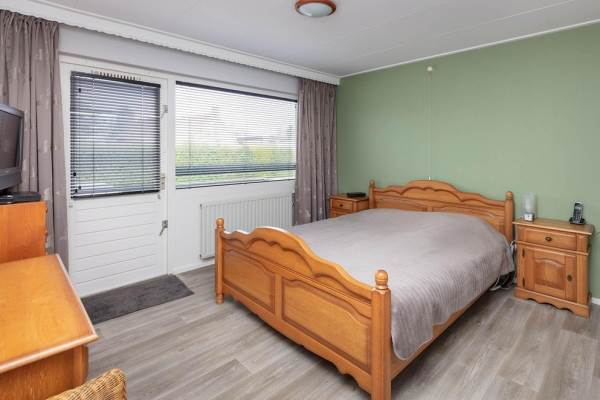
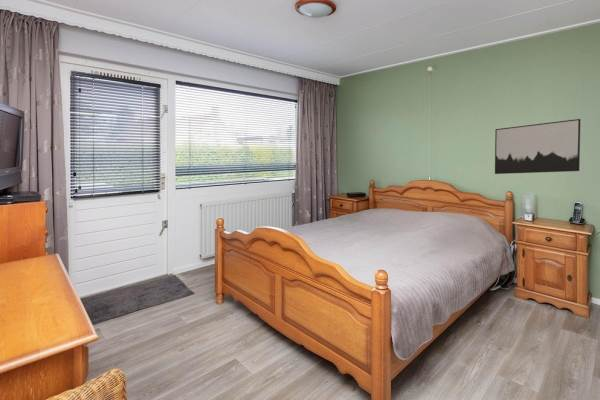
+ wall art (534, 148)
